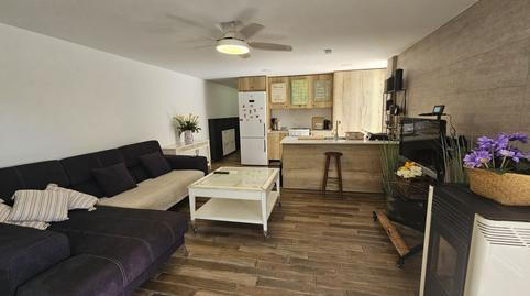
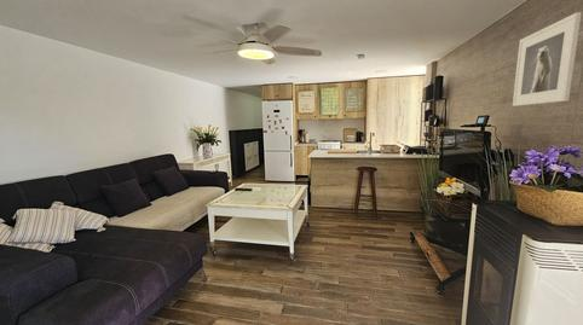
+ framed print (541, 66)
